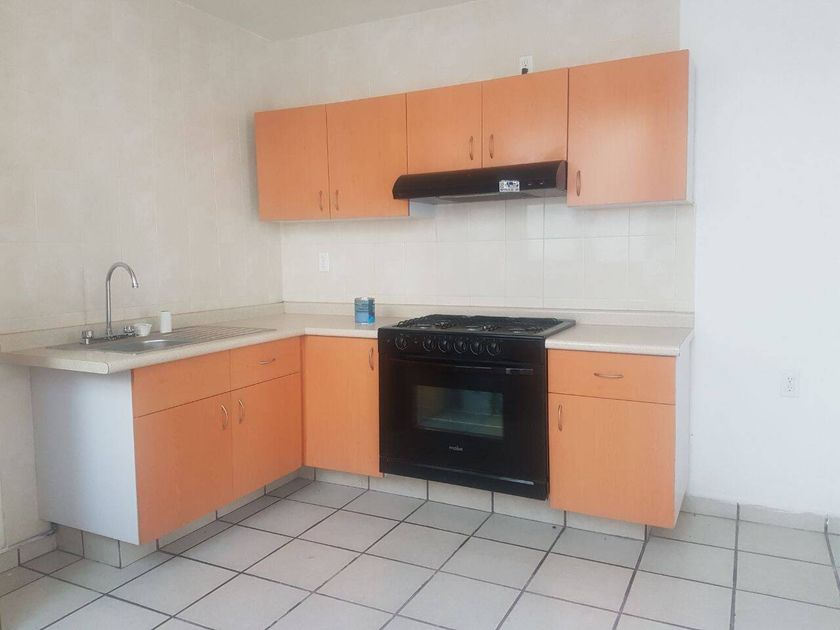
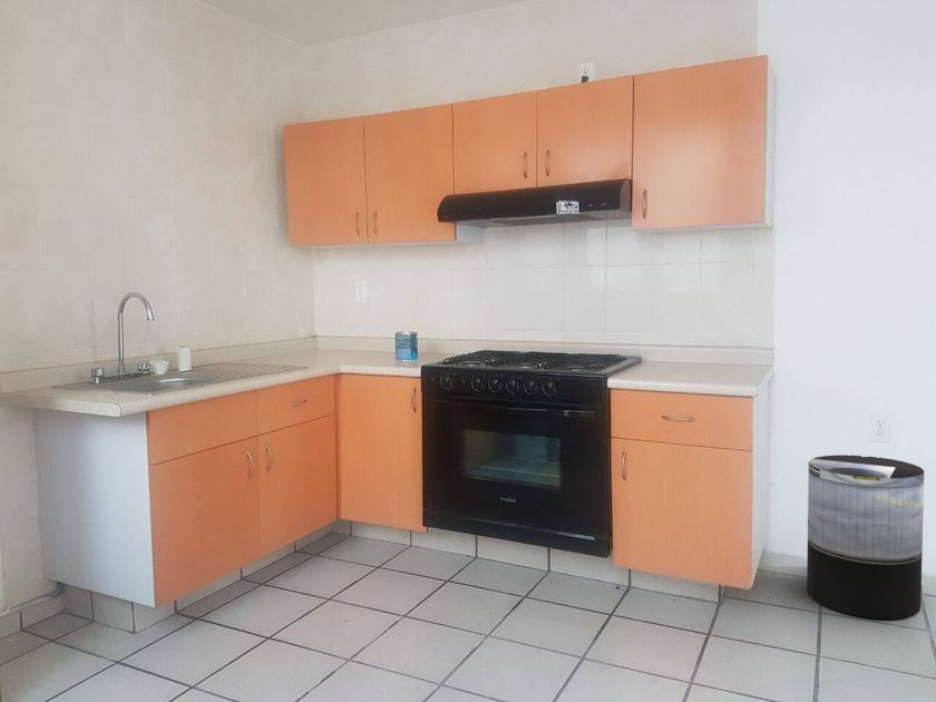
+ trash can (862, 532)
